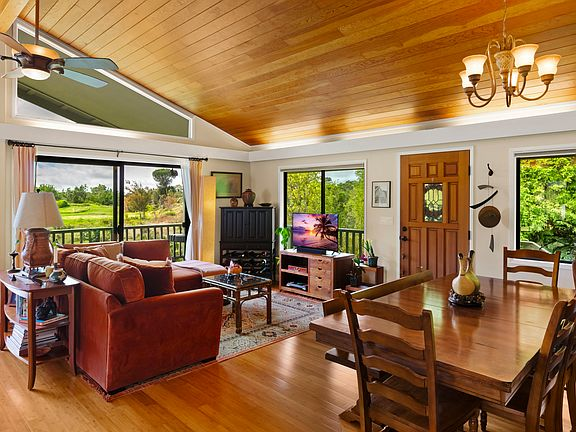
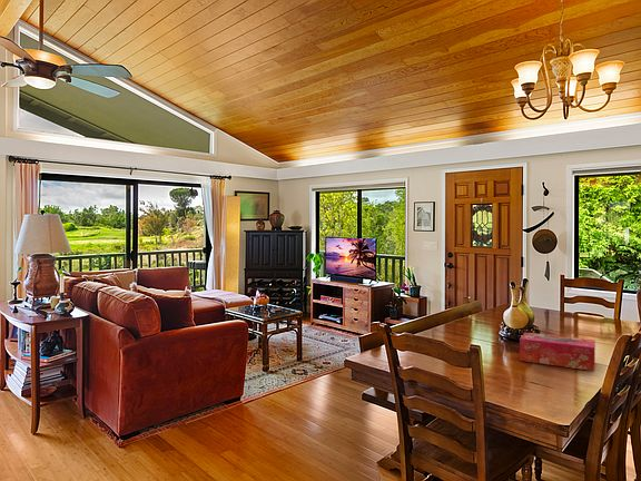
+ tissue box (556, 350)
